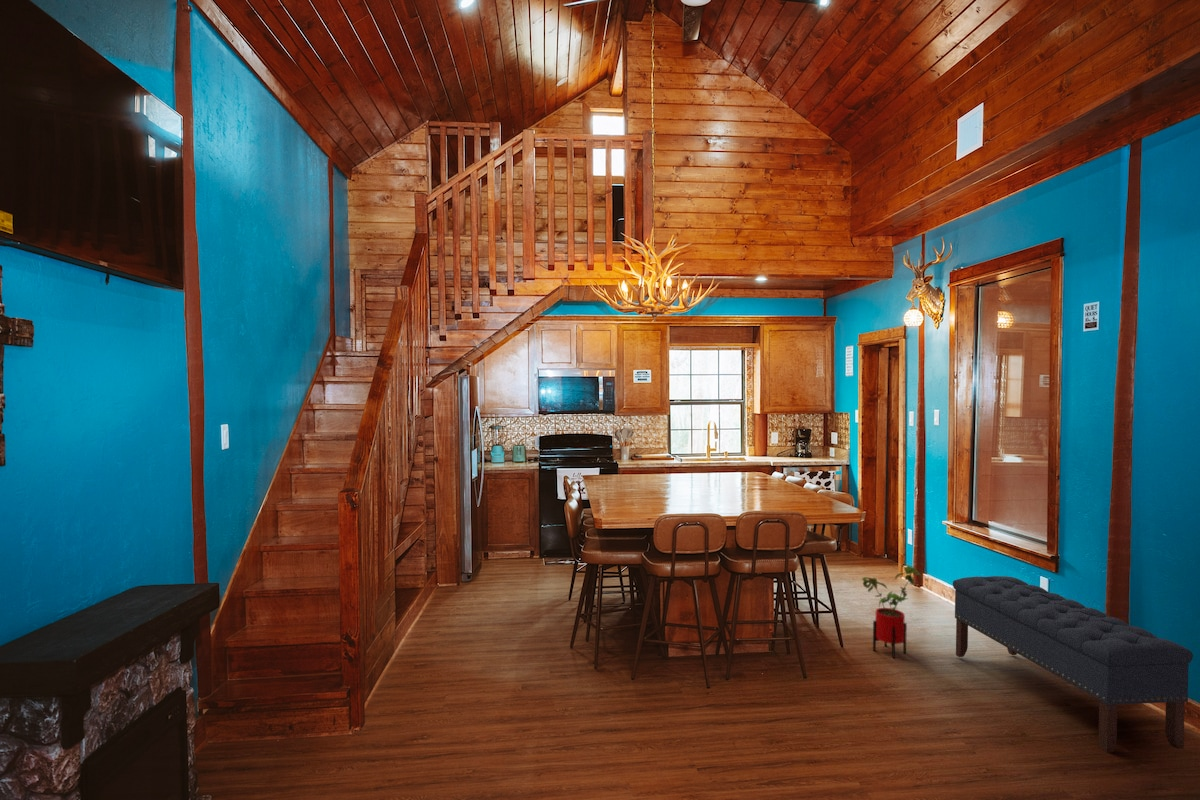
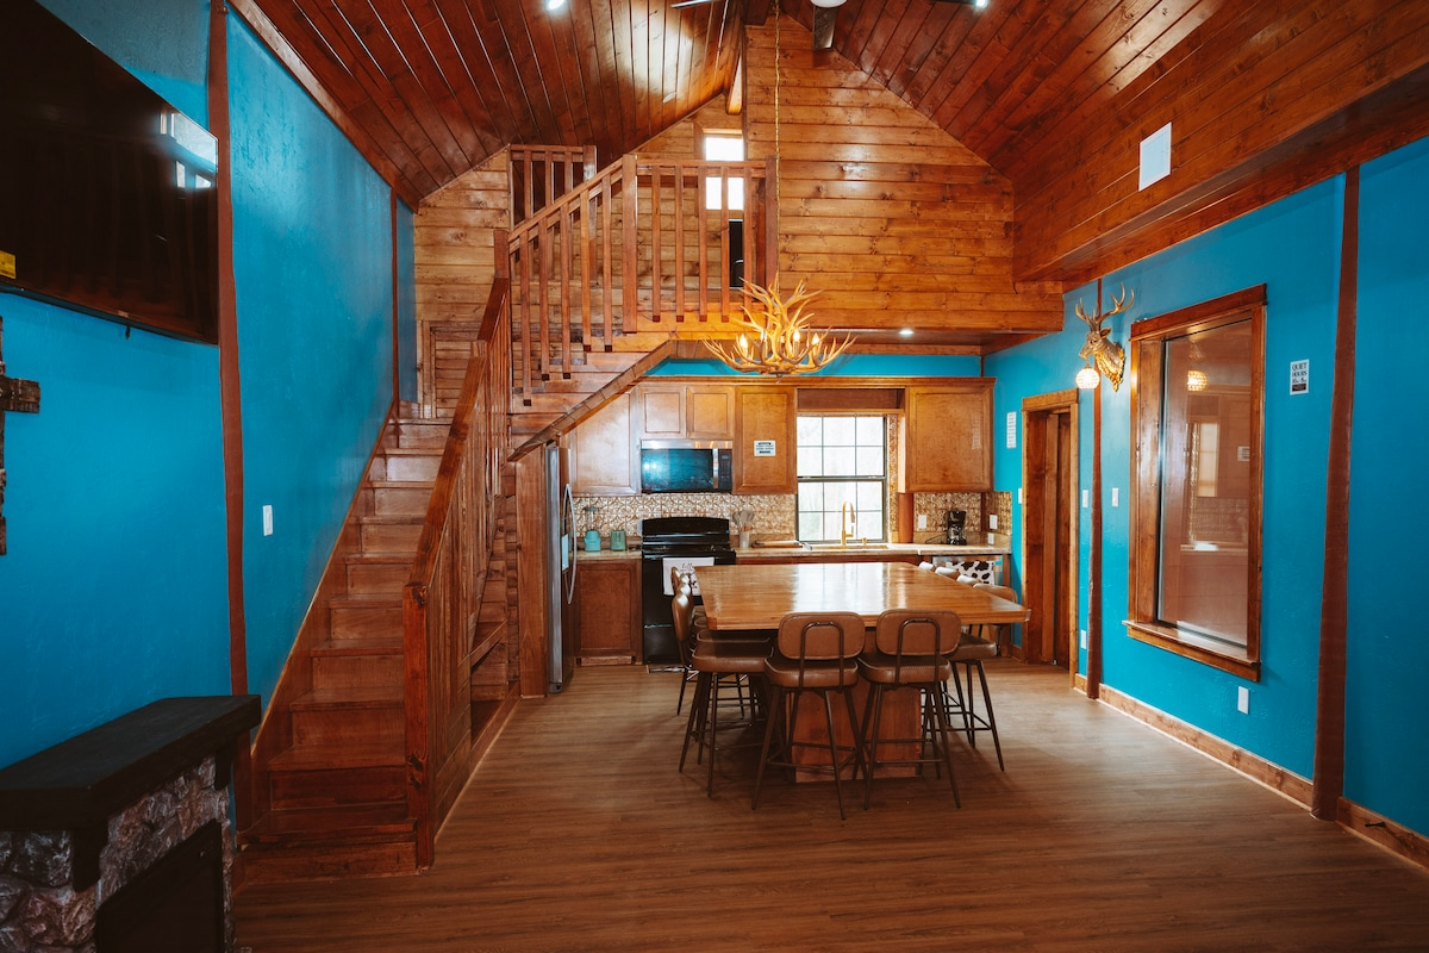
- house plant (894, 608)
- bench (1053, 649)
